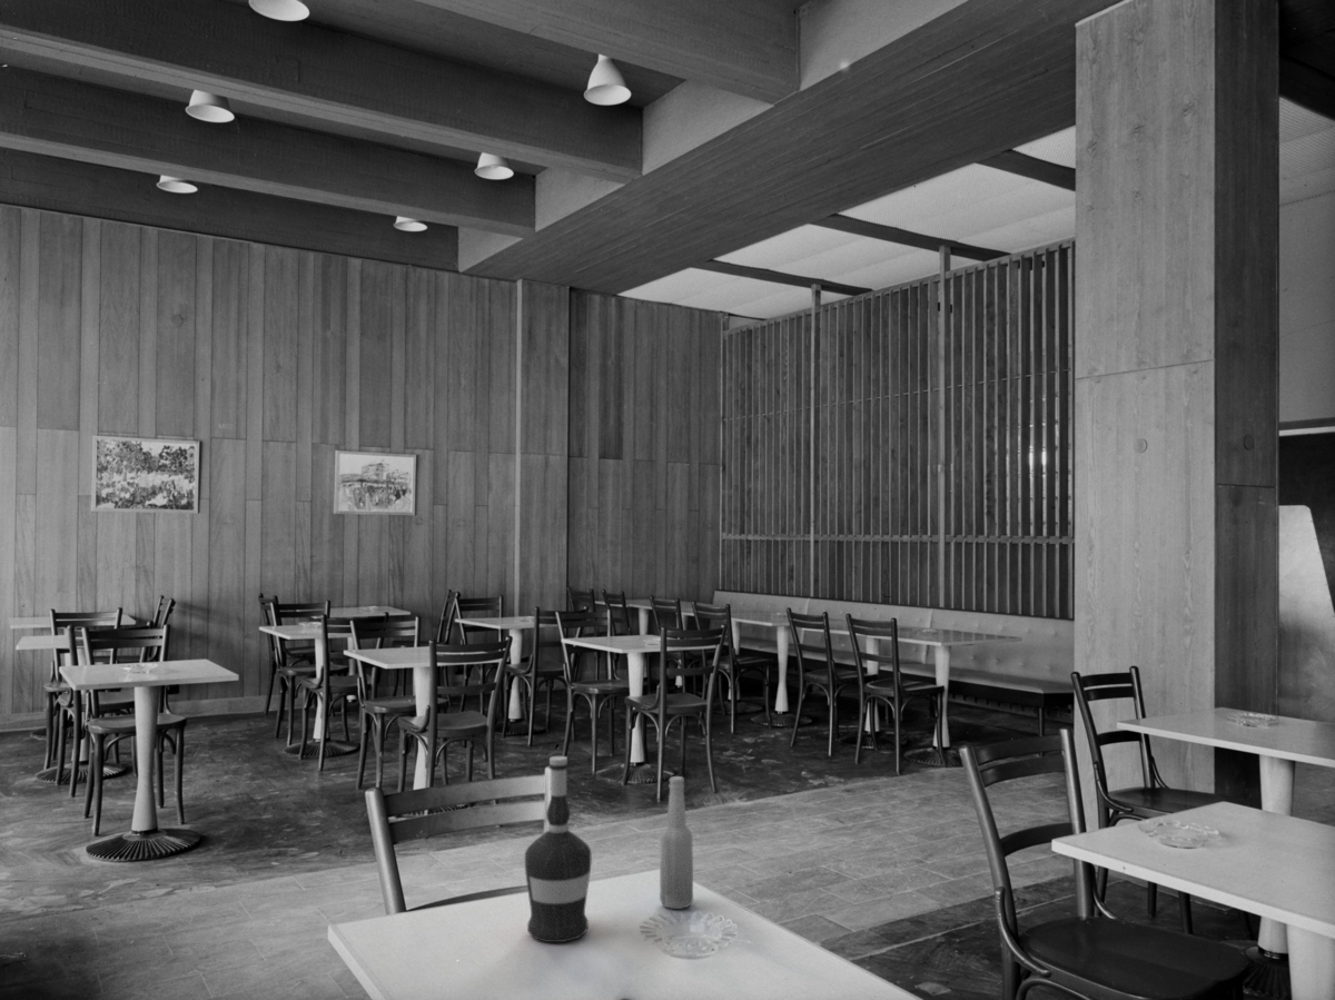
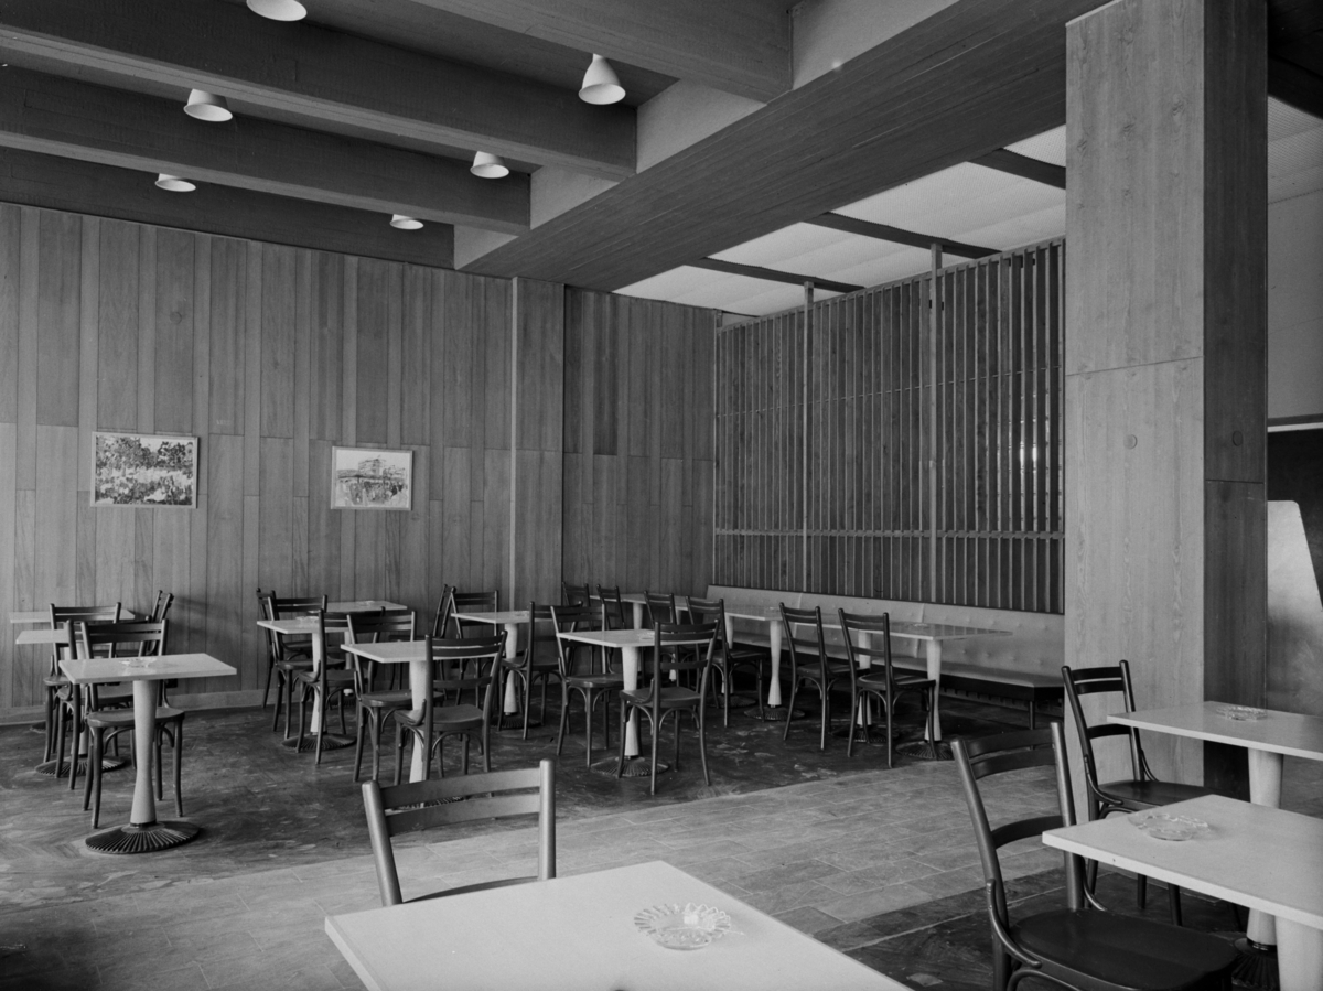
- alcohol (557, 844)
- bottle (676, 840)
